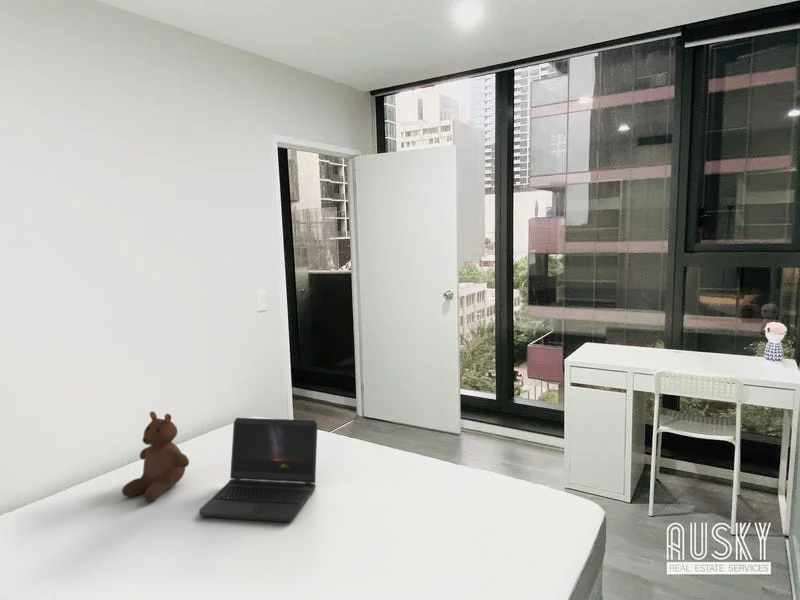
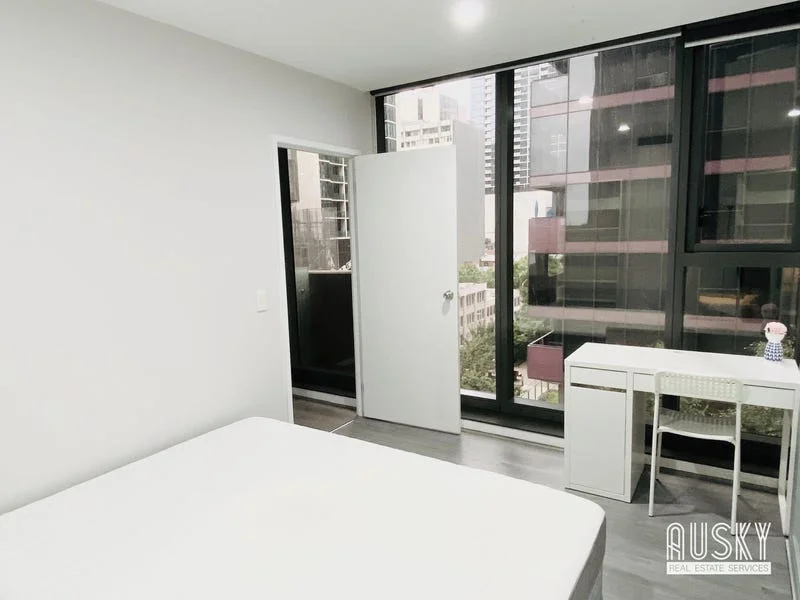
- teddy bear (153, 453)
- laptop computer (260, 466)
